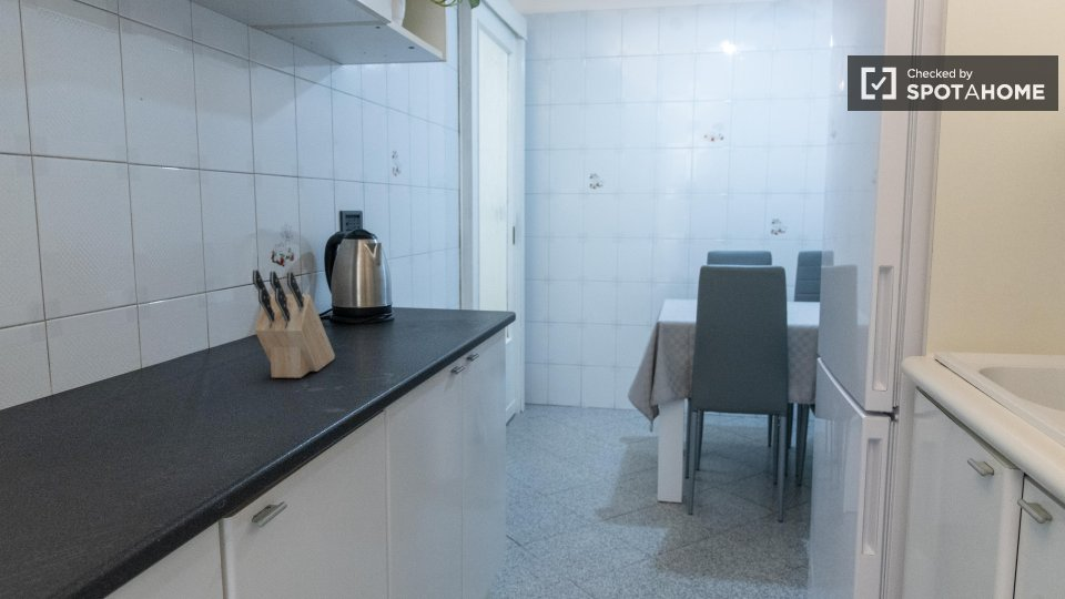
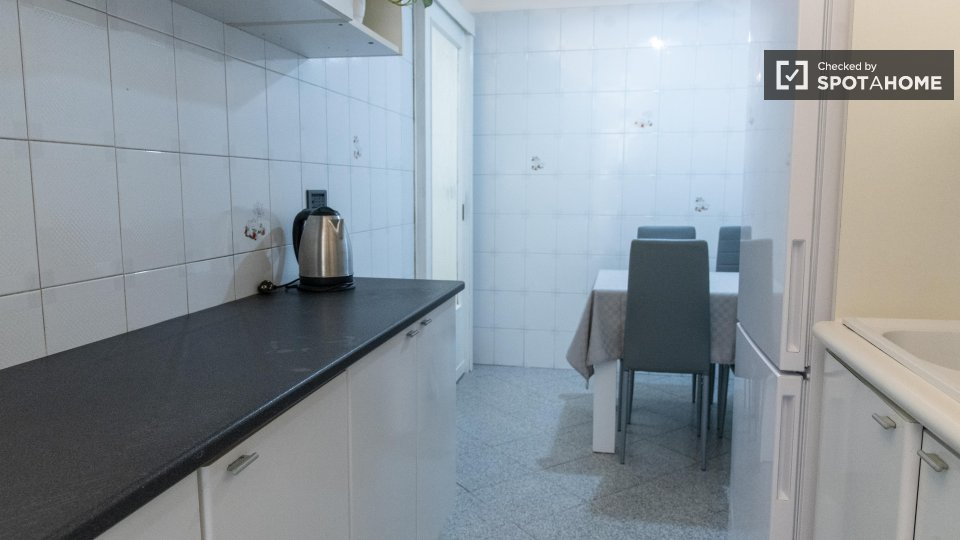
- knife block (293, 318)
